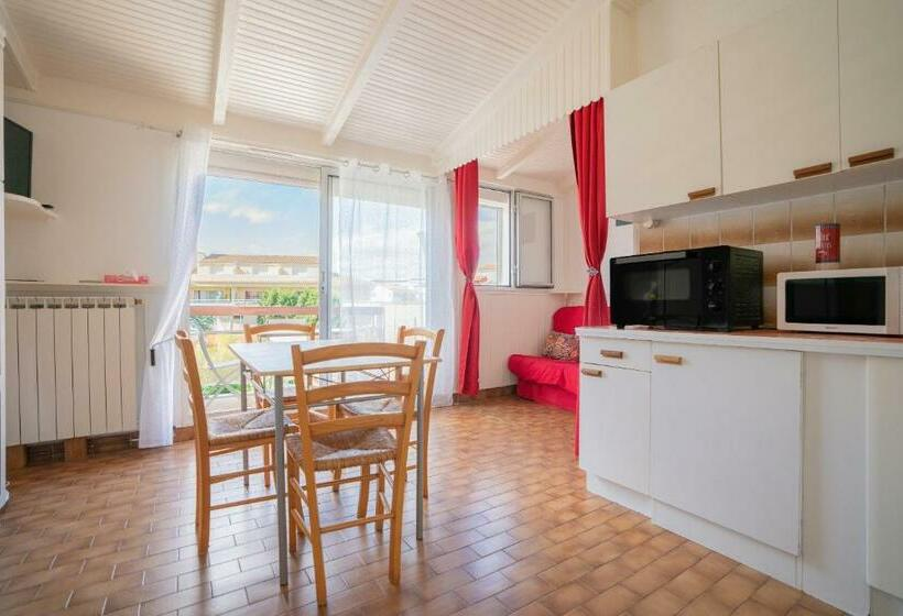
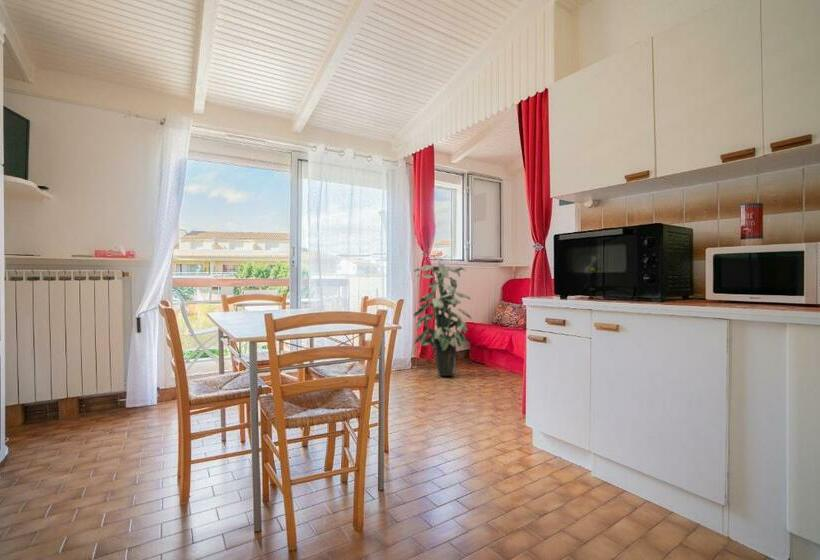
+ indoor plant (440, 316)
